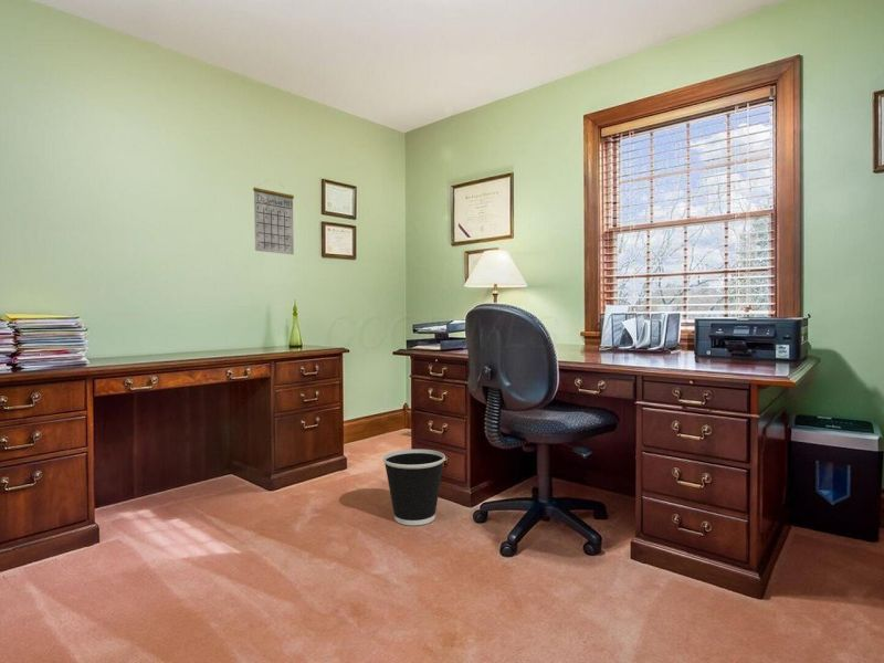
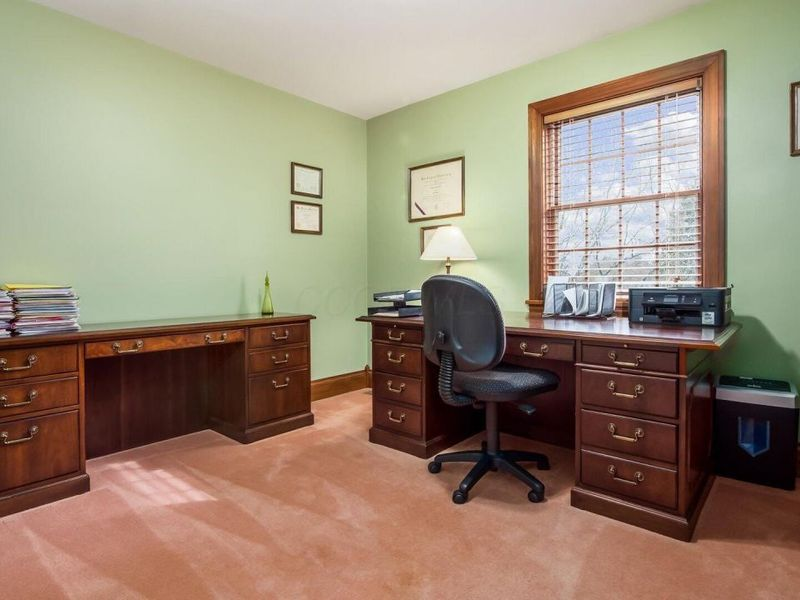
- calendar (274, 214)
- wastebasket (414, 486)
